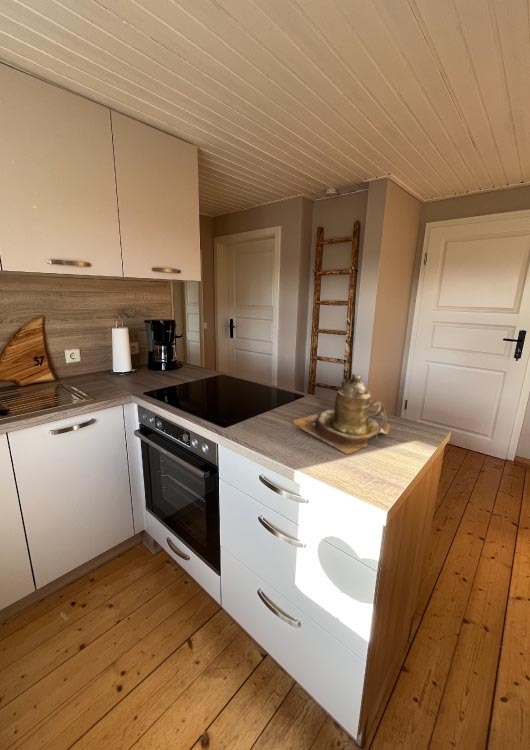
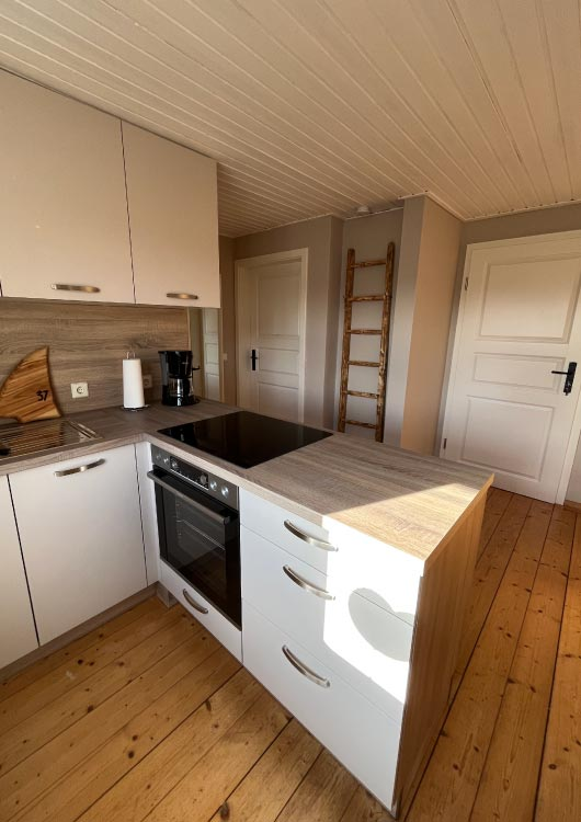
- teapot (343, 403)
